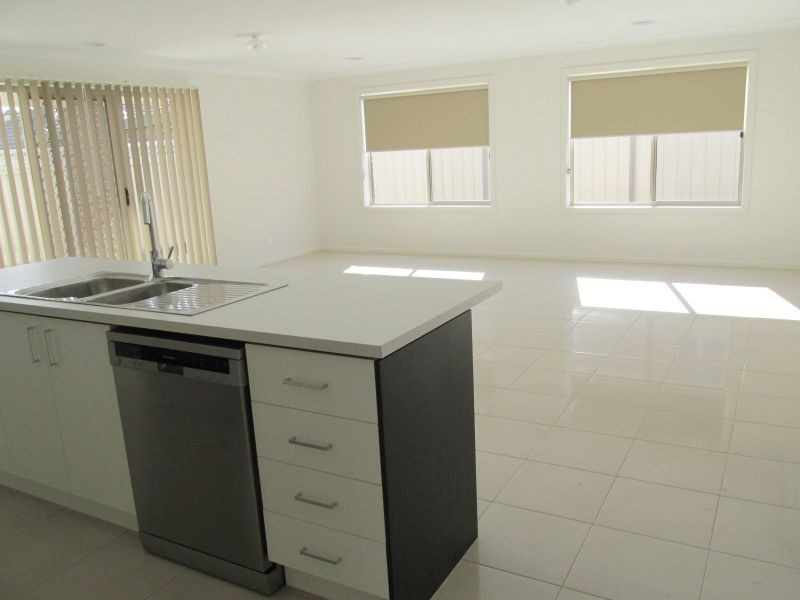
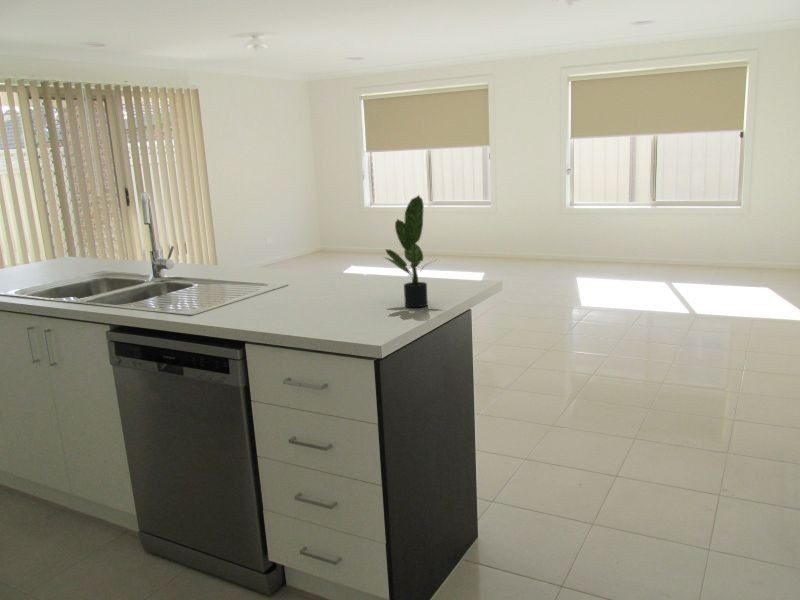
+ potted plant (411, 250)
